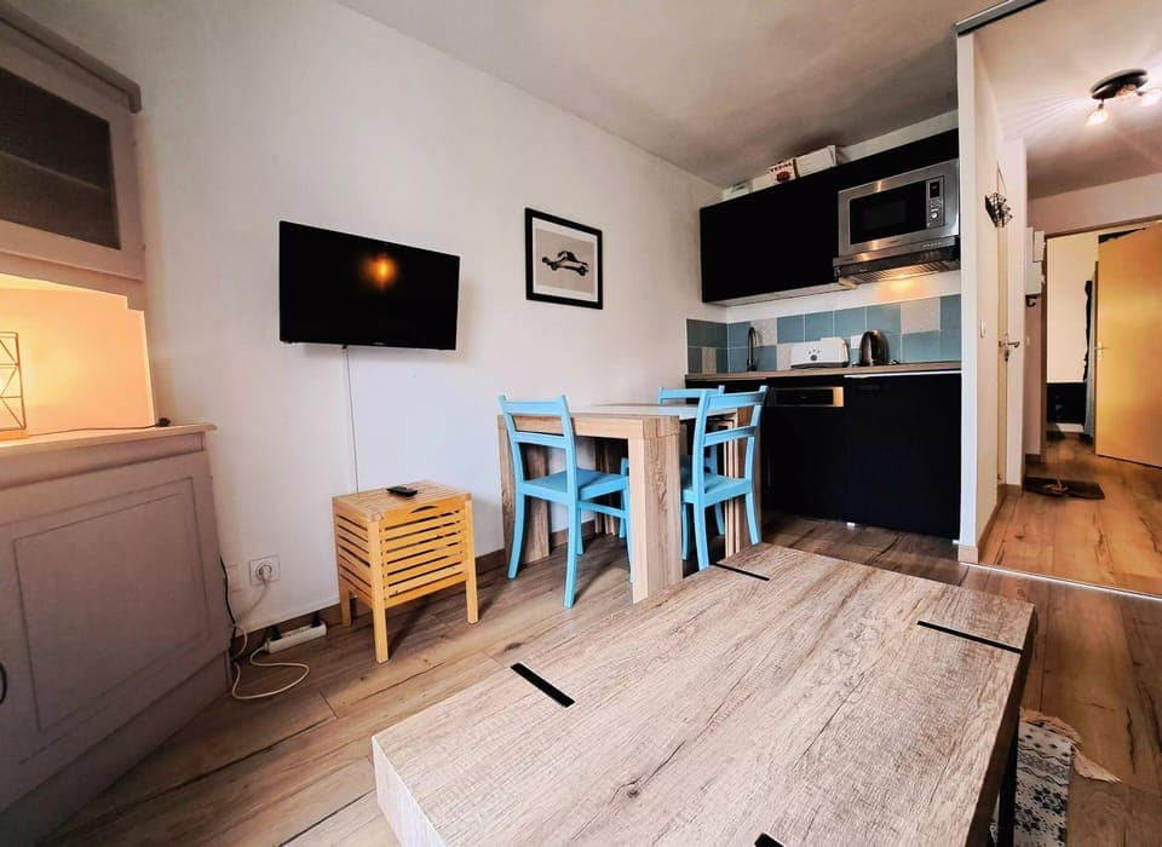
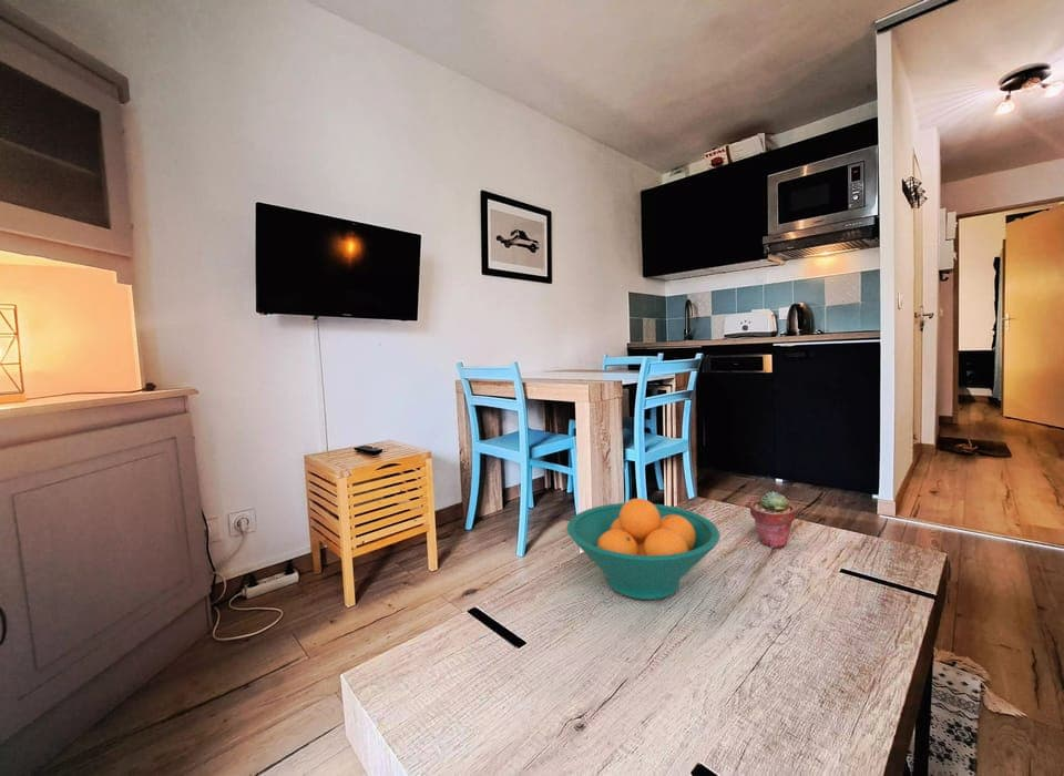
+ fruit bowl (641, 541)
+ potted succulent (773, 517)
